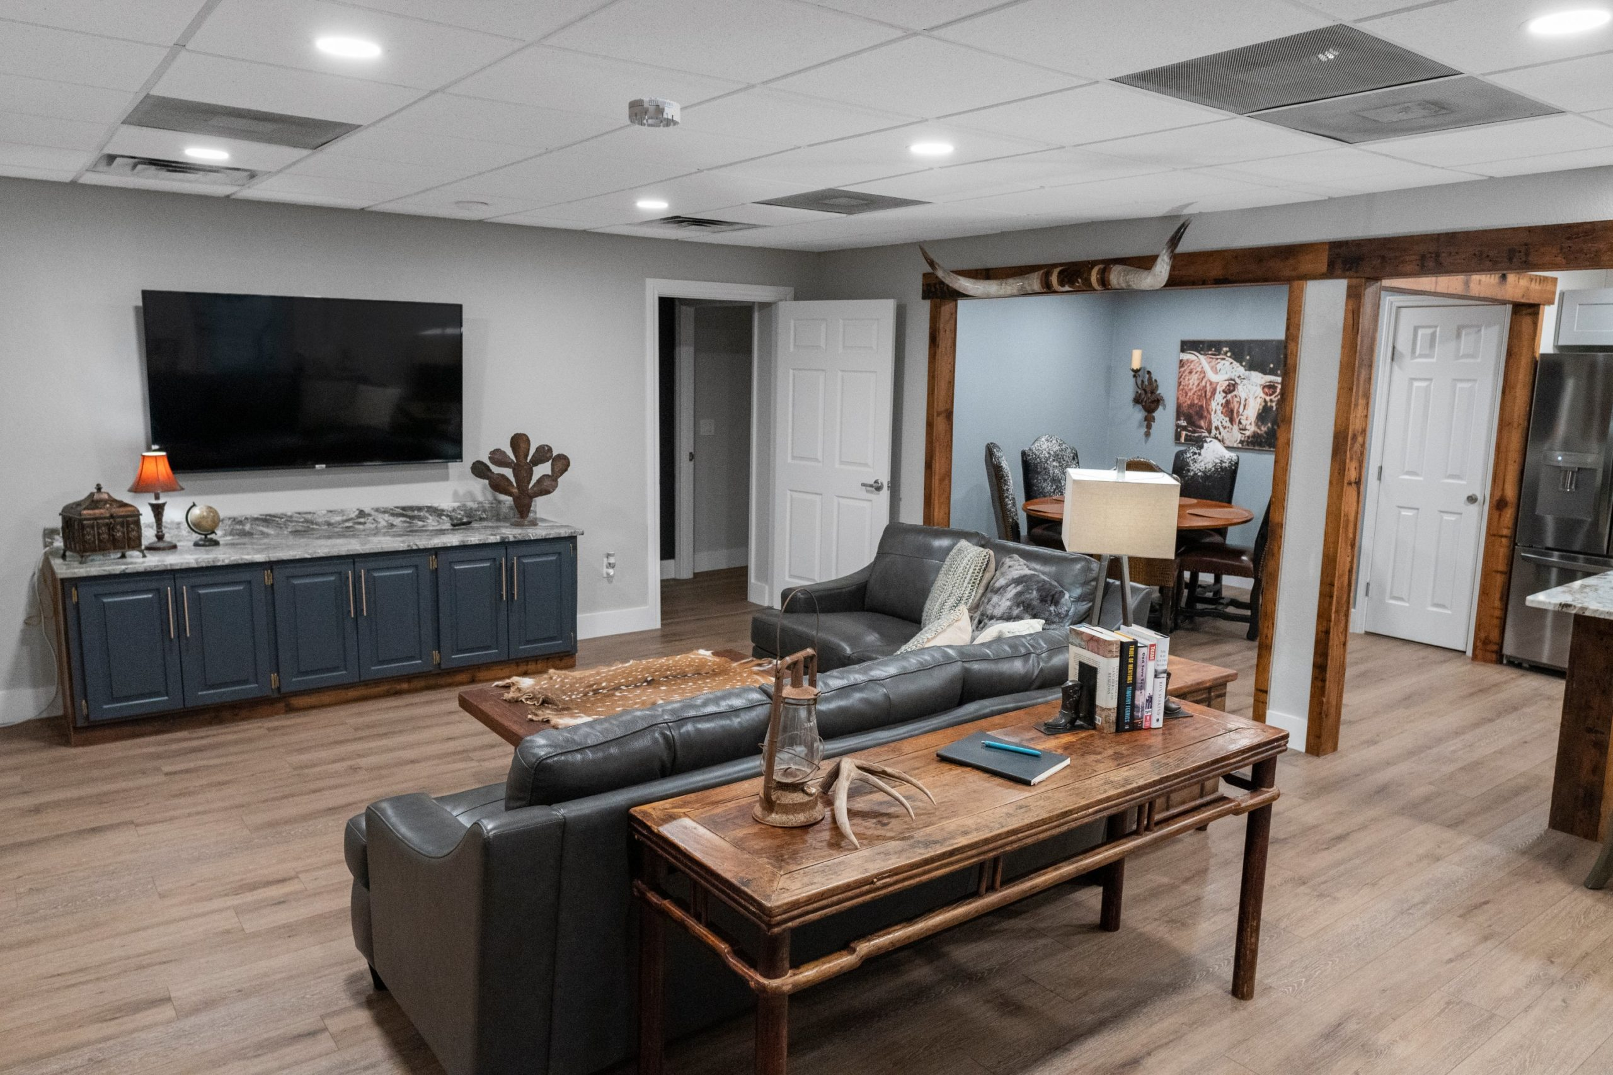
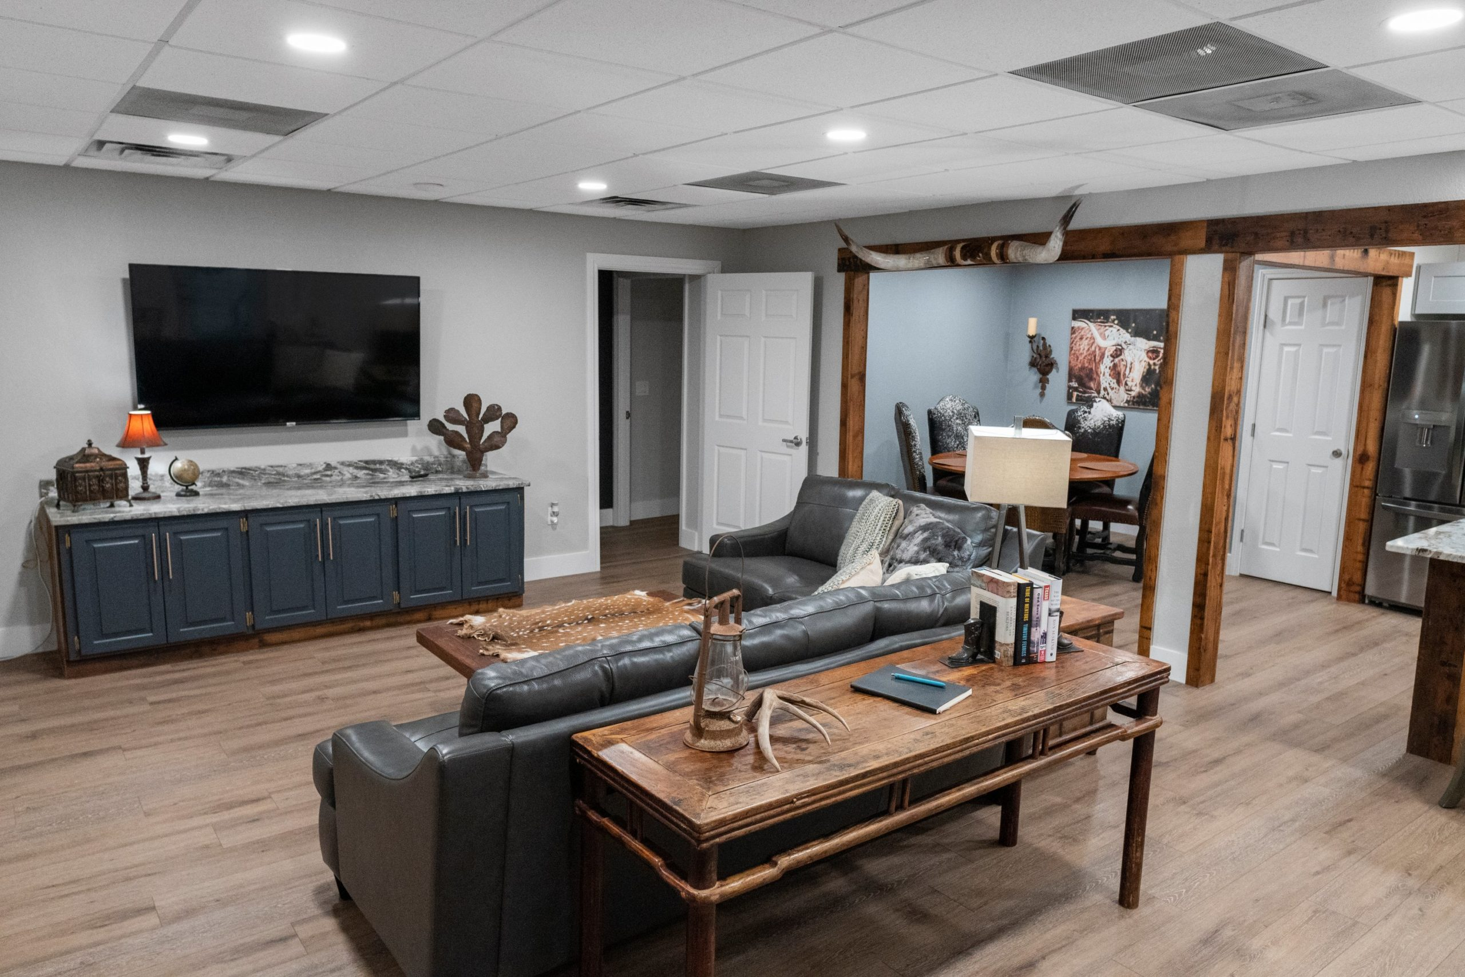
- smoke detector (654, 112)
